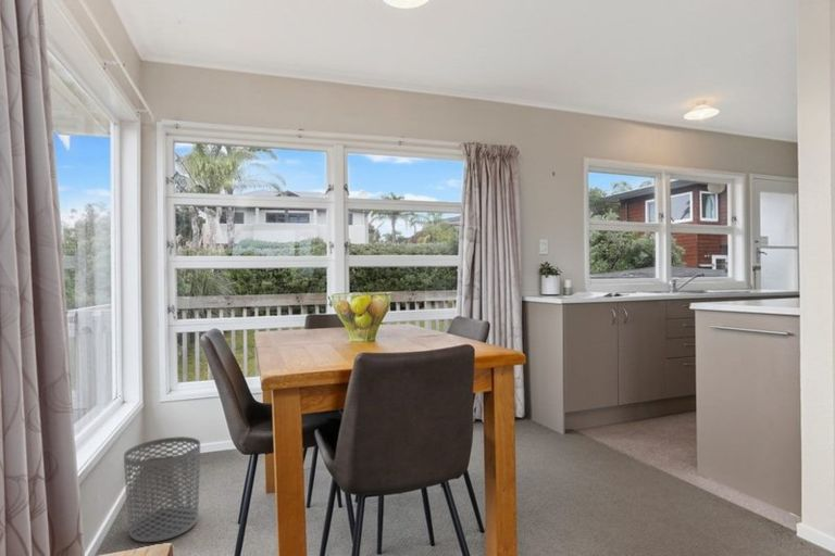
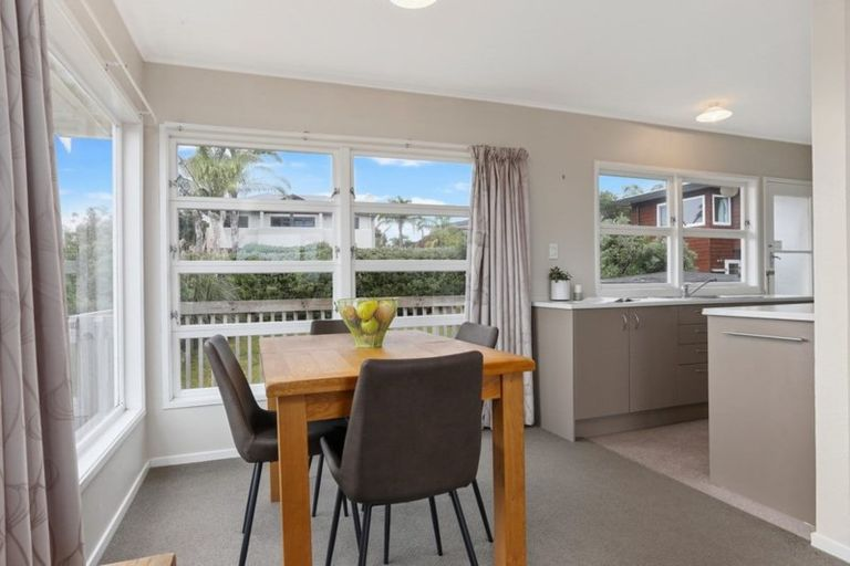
- waste bin (163, 486)
